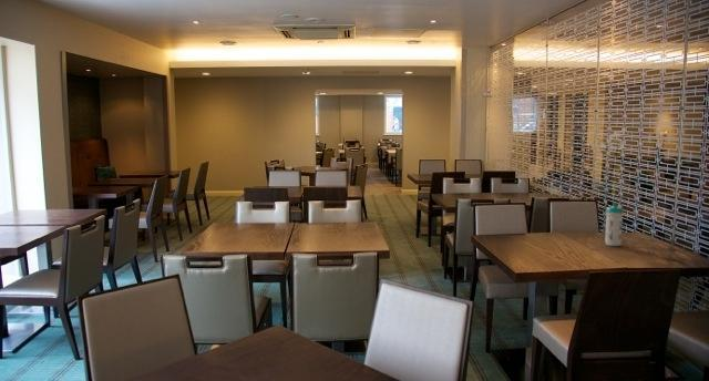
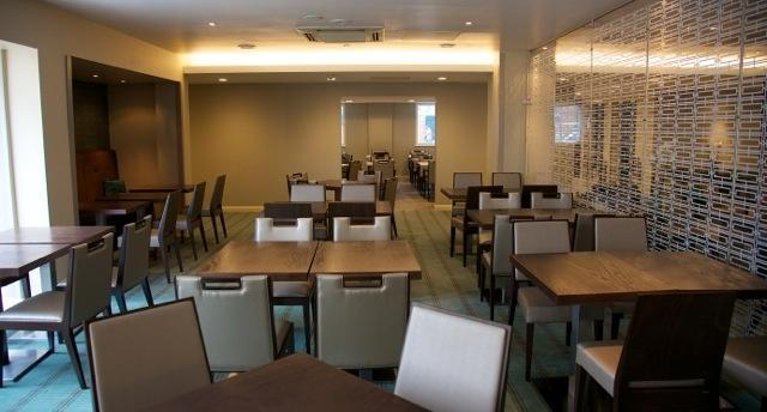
- water bottle (614, 224)
